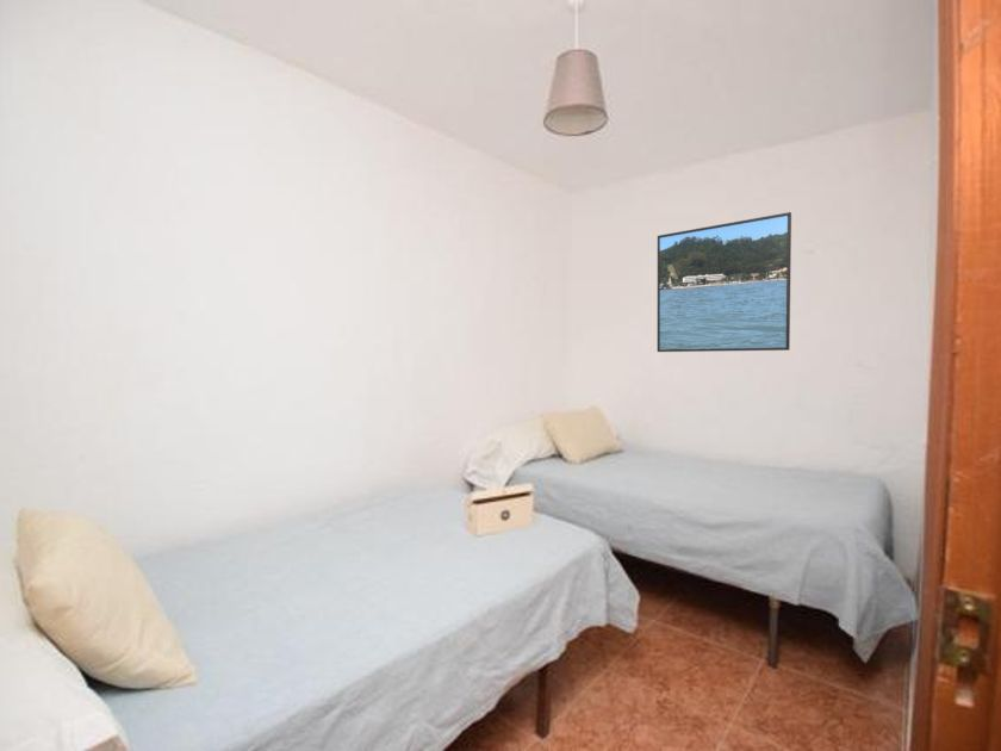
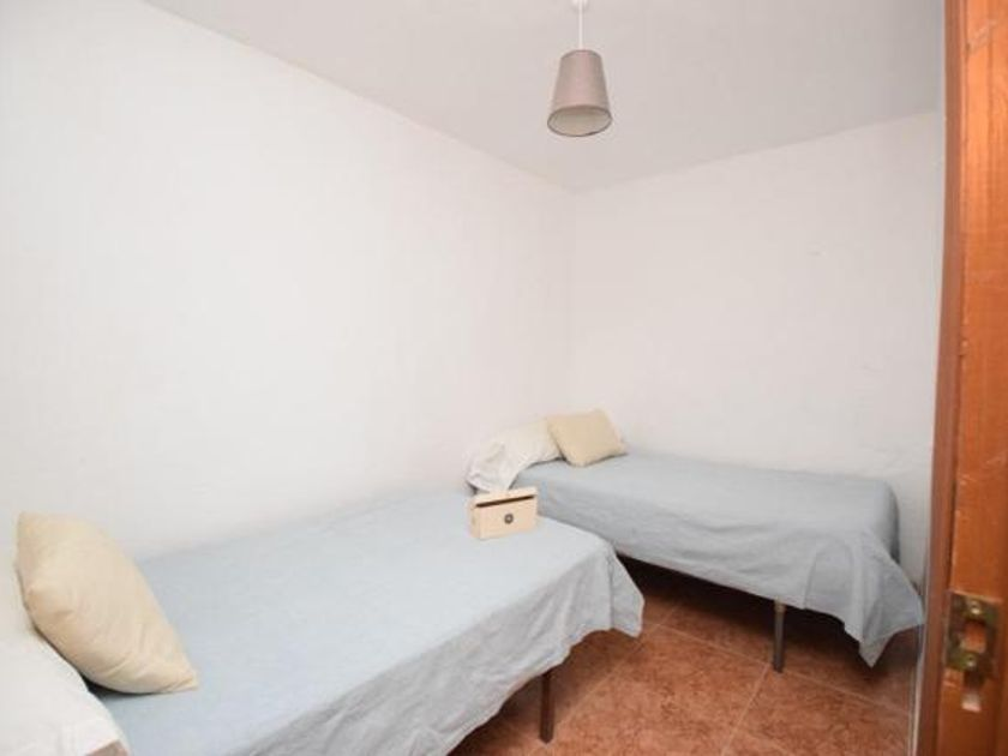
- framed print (717, 288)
